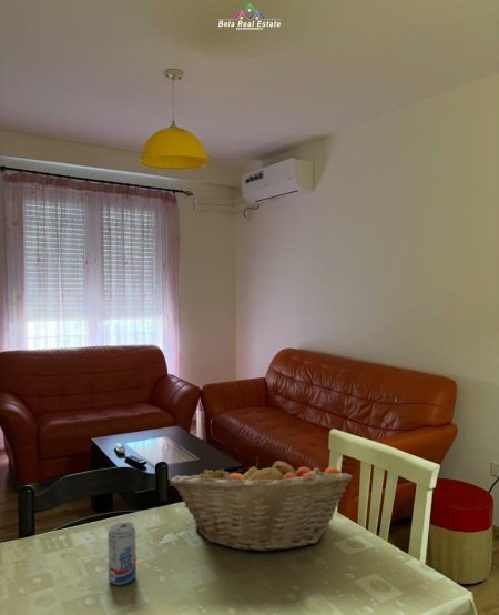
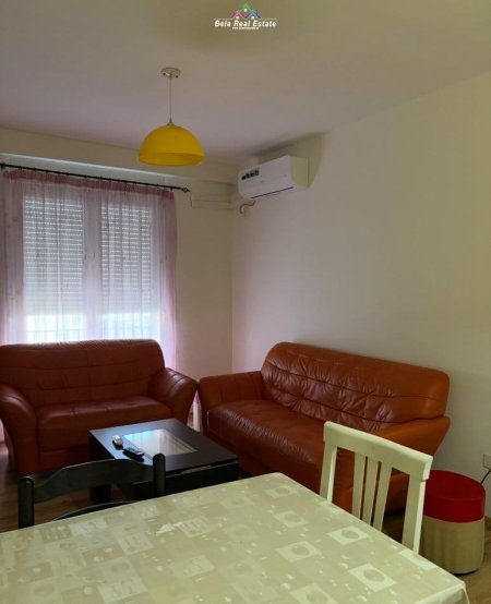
- fruit basket (261, 492)
- beverage can (122, 552)
